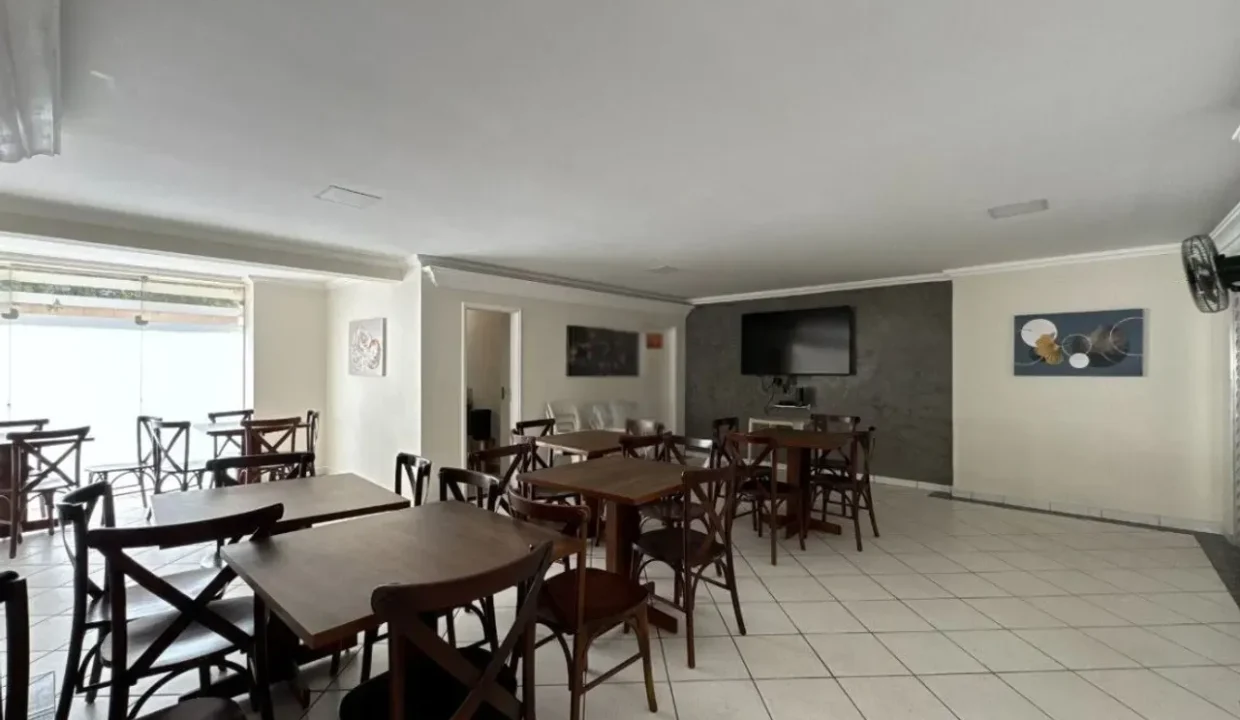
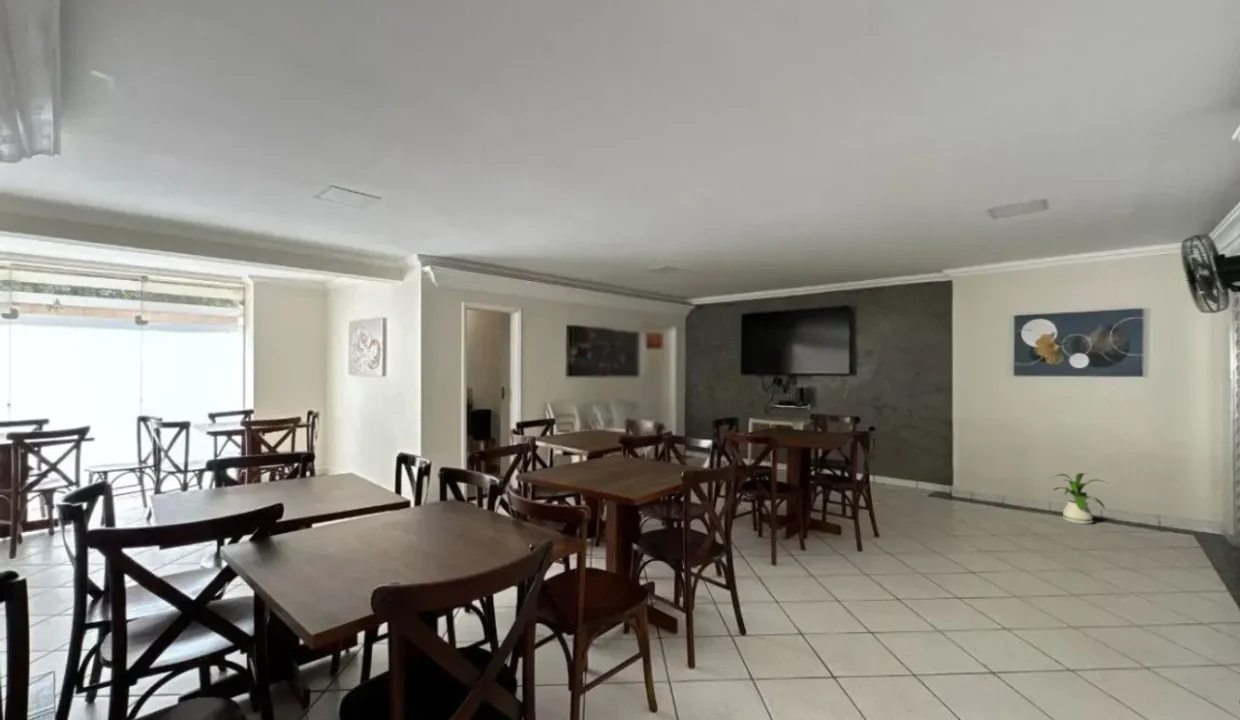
+ house plant (1079, 494)
